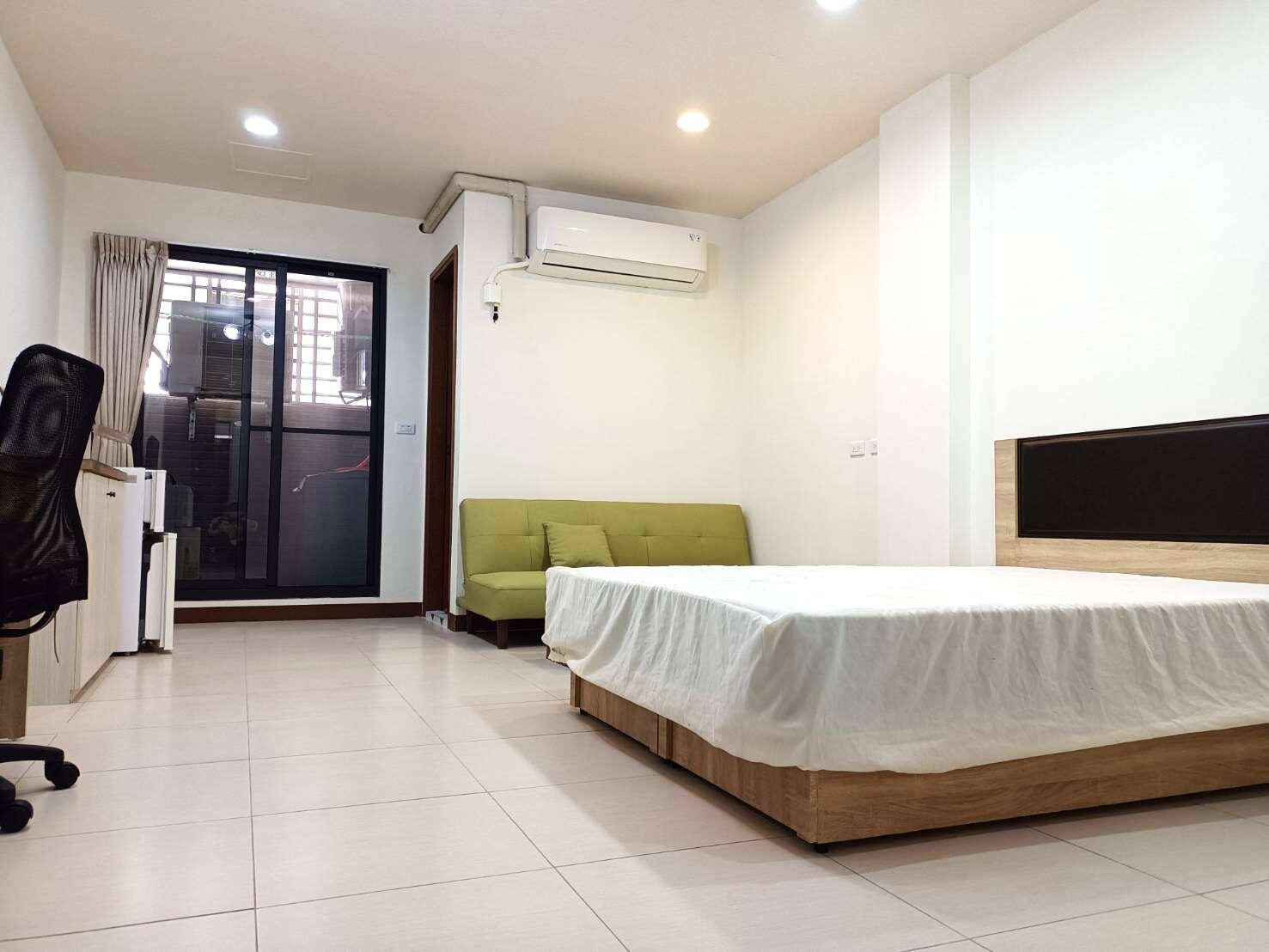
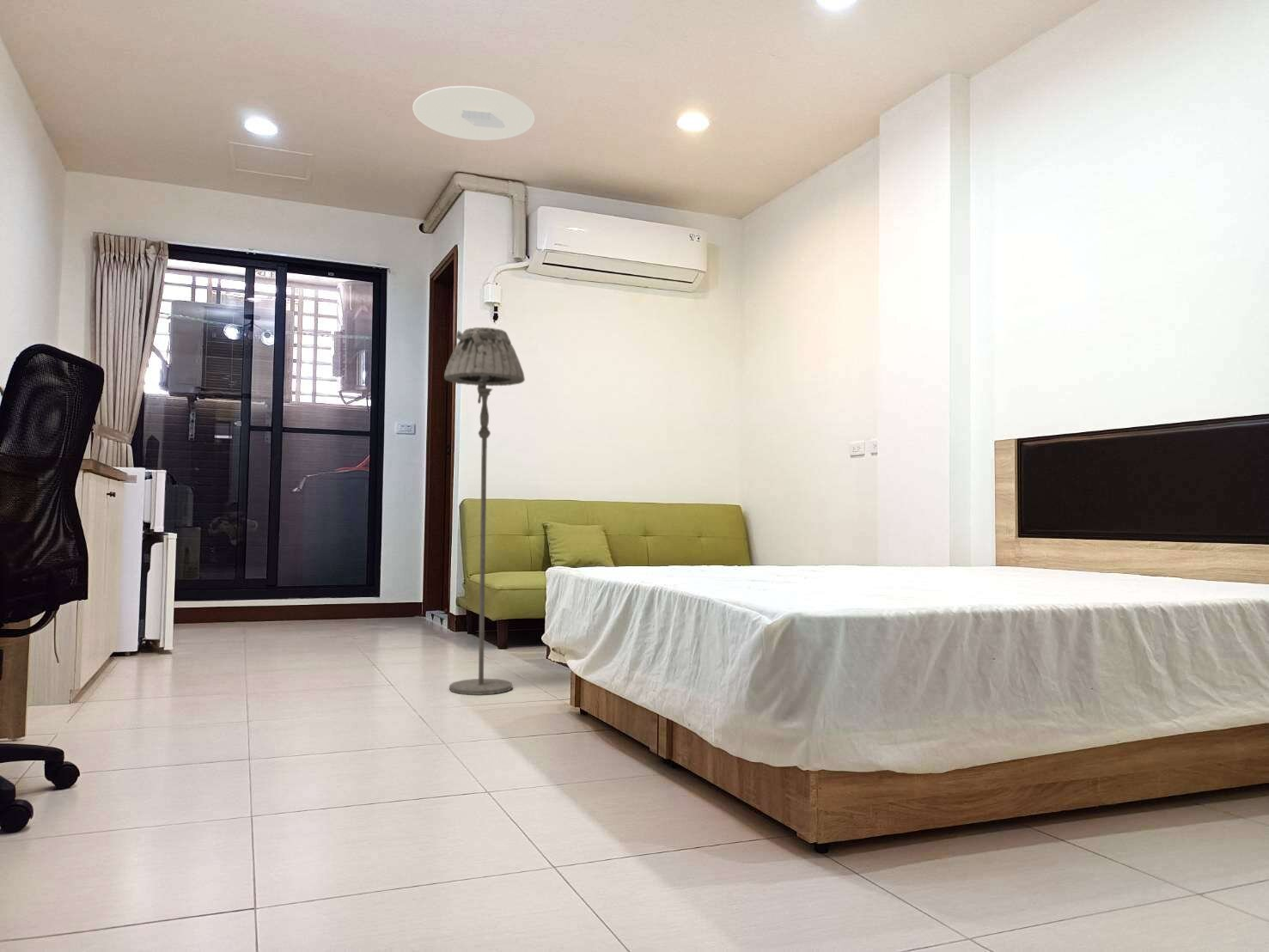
+ floor lamp (483, 508)
+ ceiling light (474, 109)
